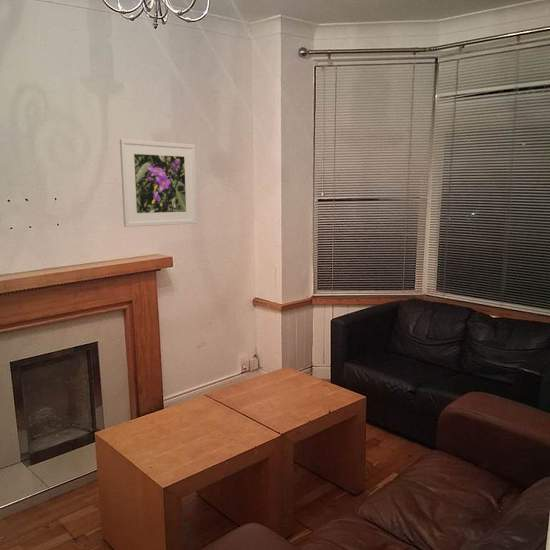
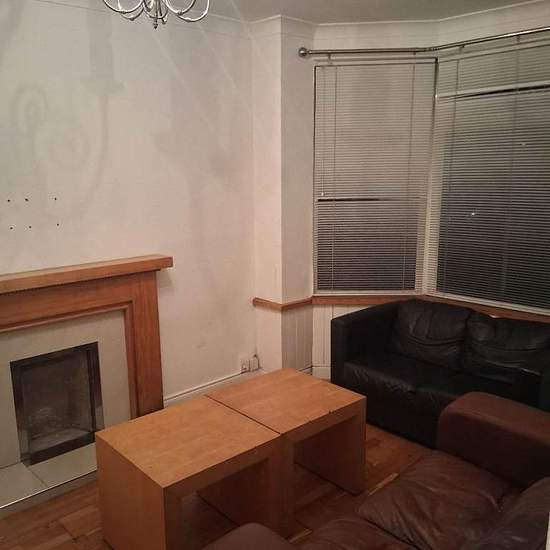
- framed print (160, 184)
